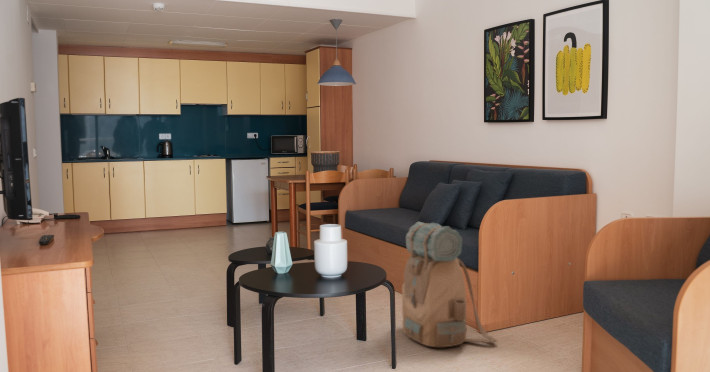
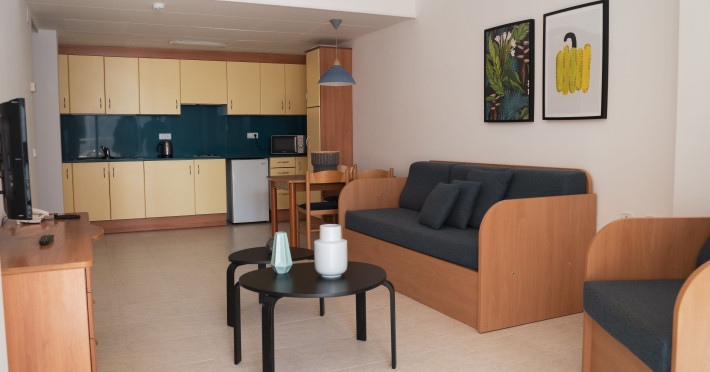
- backpack (441, 279)
